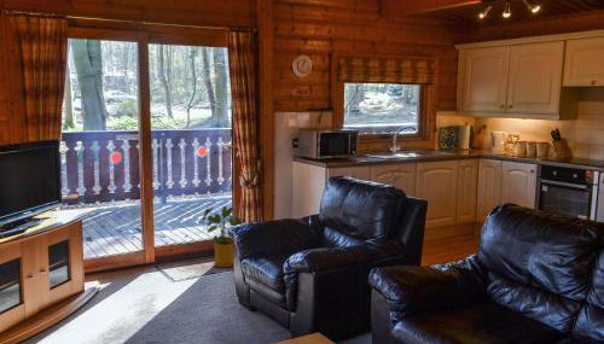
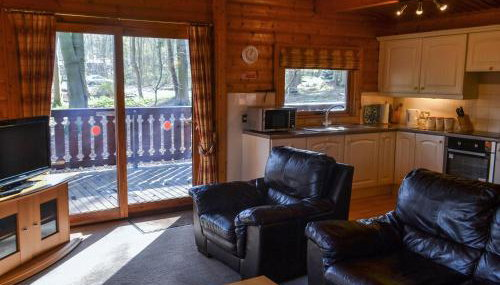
- house plant (221, 237)
